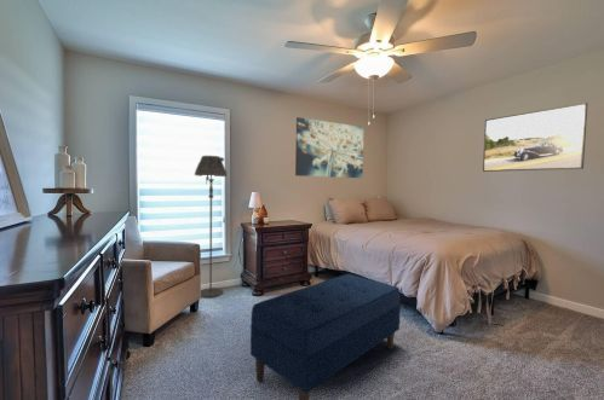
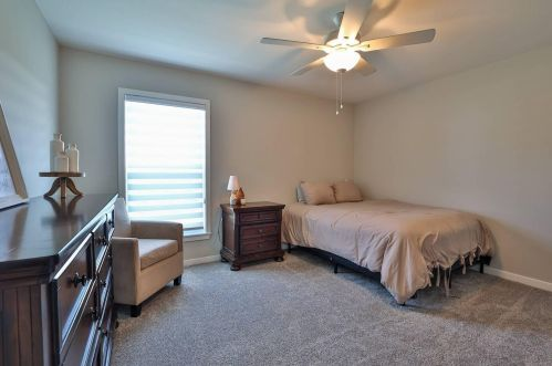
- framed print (528, 141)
- floor lamp (211, 225)
- bench (332, 329)
- wall art (332, 150)
